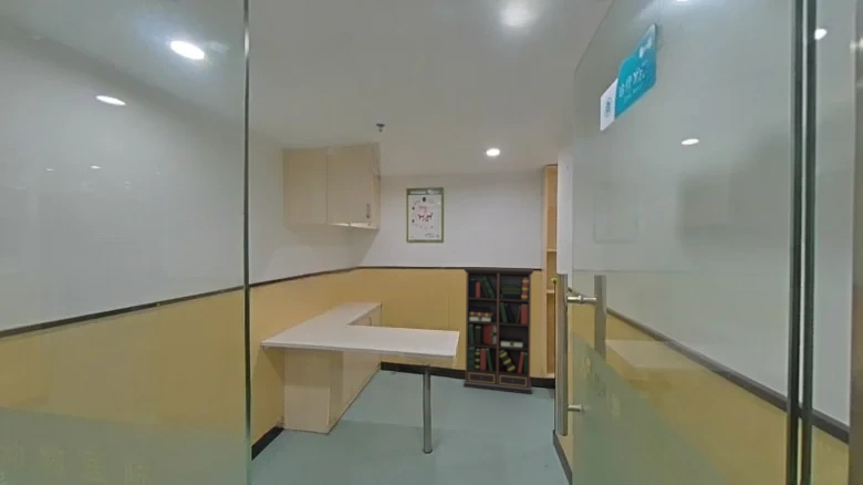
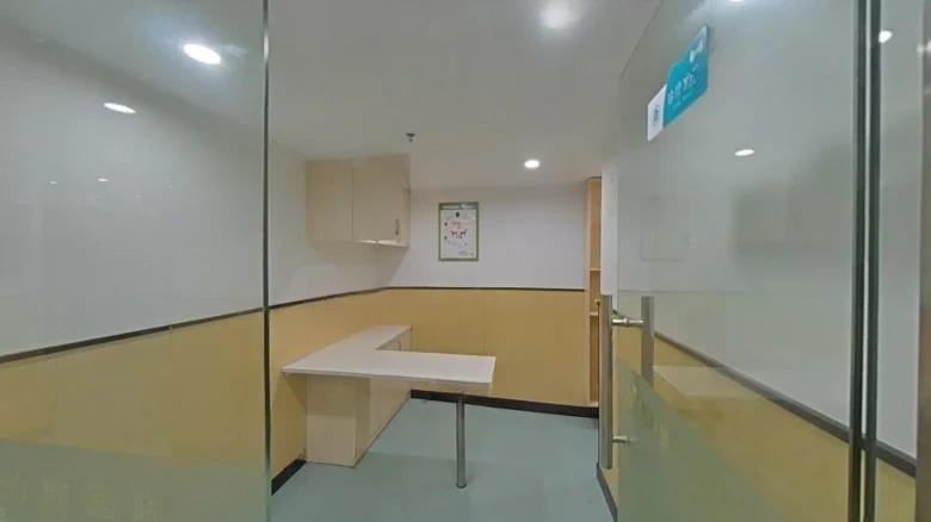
- bookcase (498, 327)
